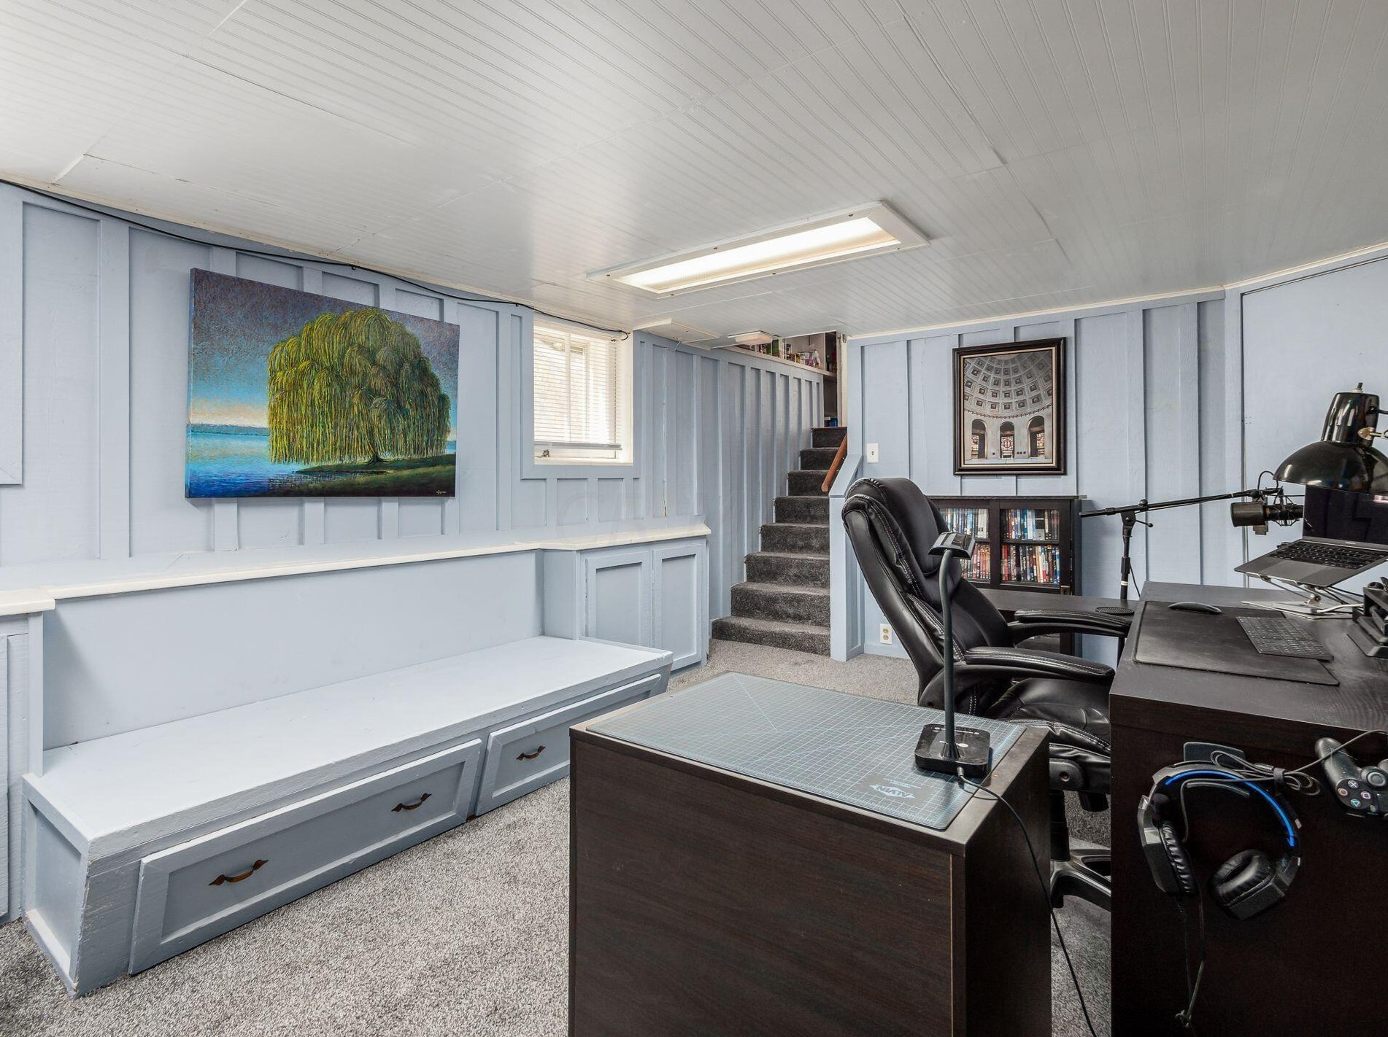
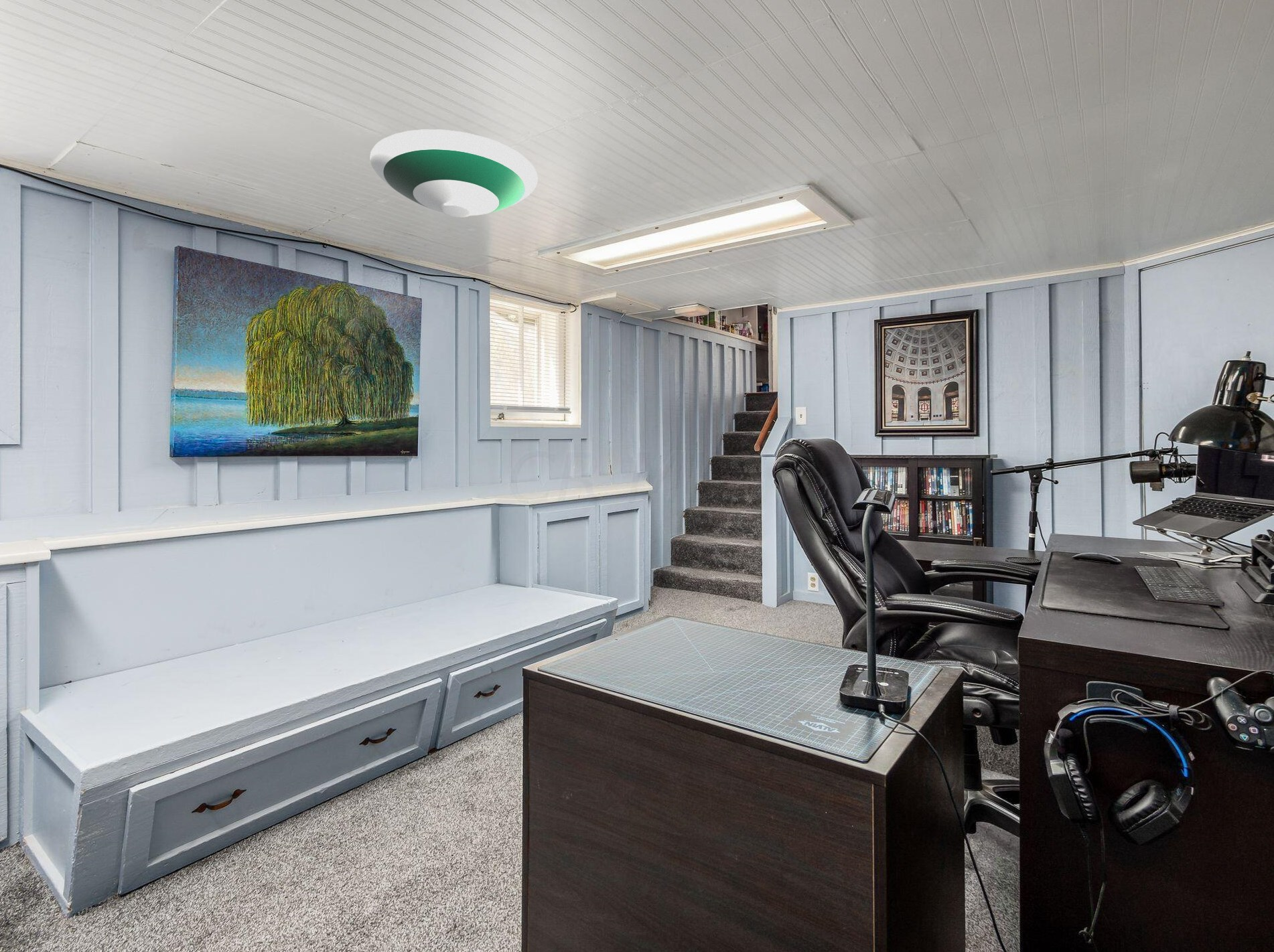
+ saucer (456, 192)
